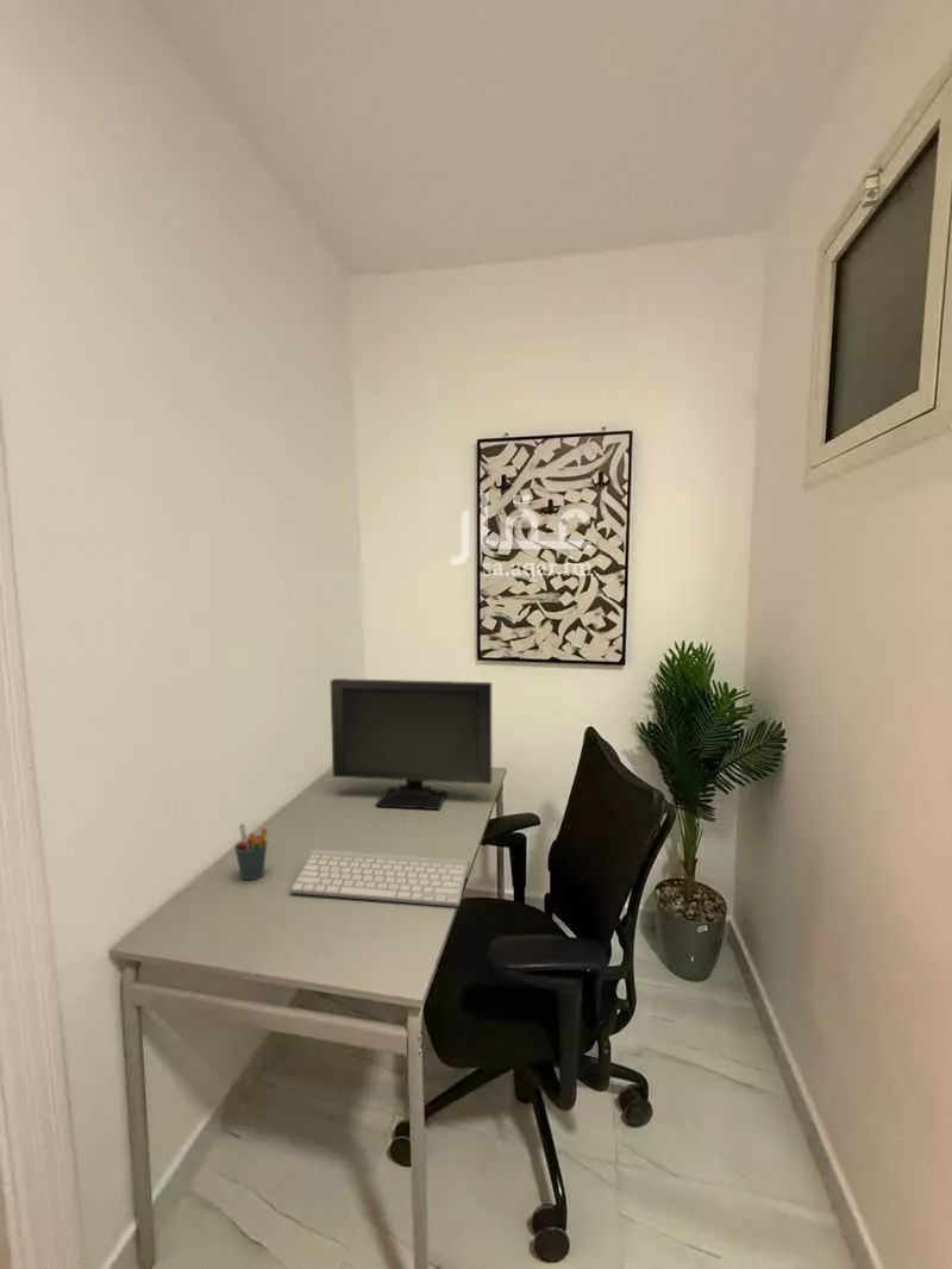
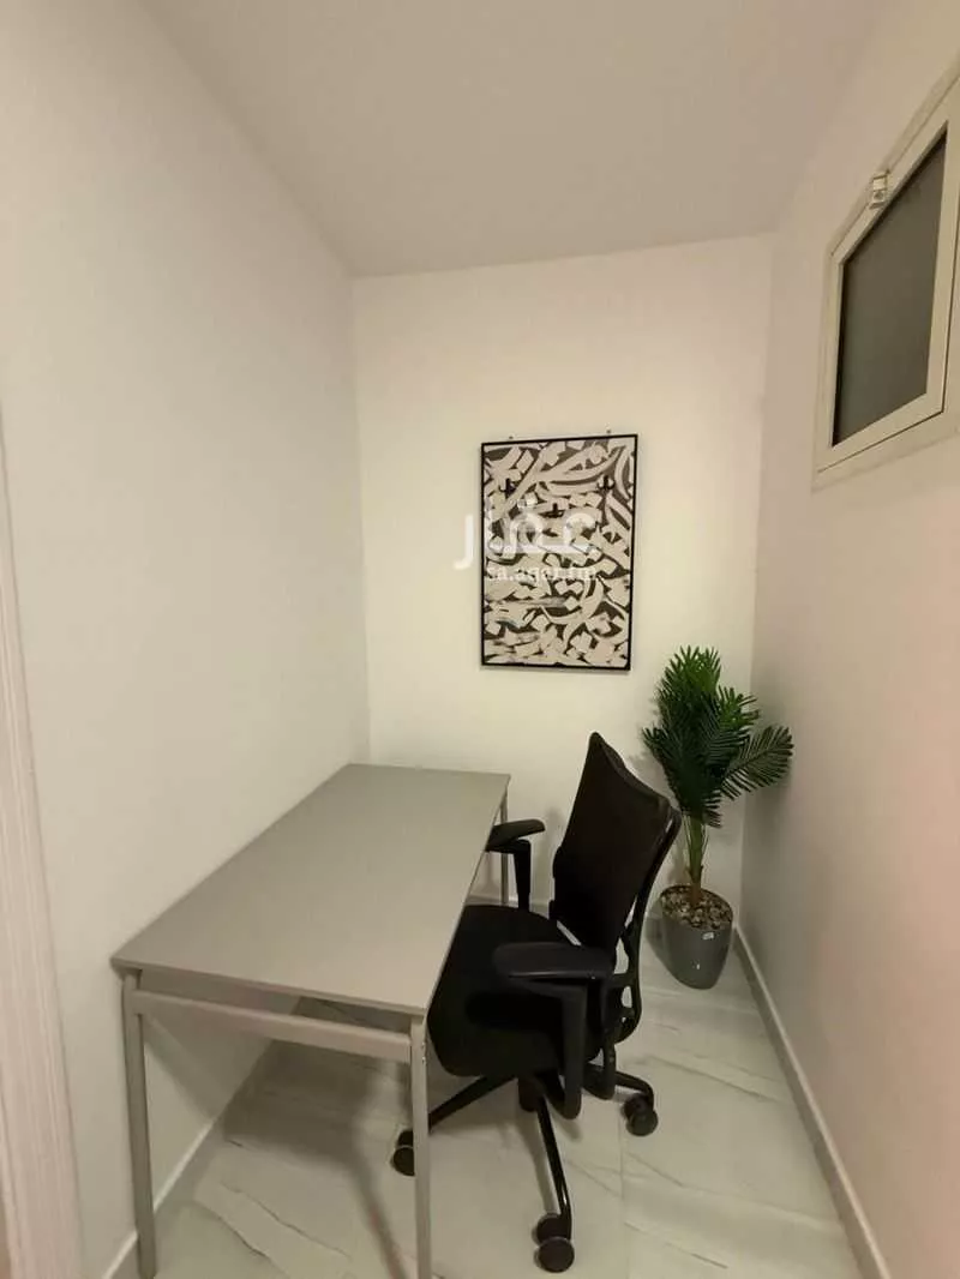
- pen holder (251, 851)
- computer monitor (409, 740)
- keyboard (382, 874)
